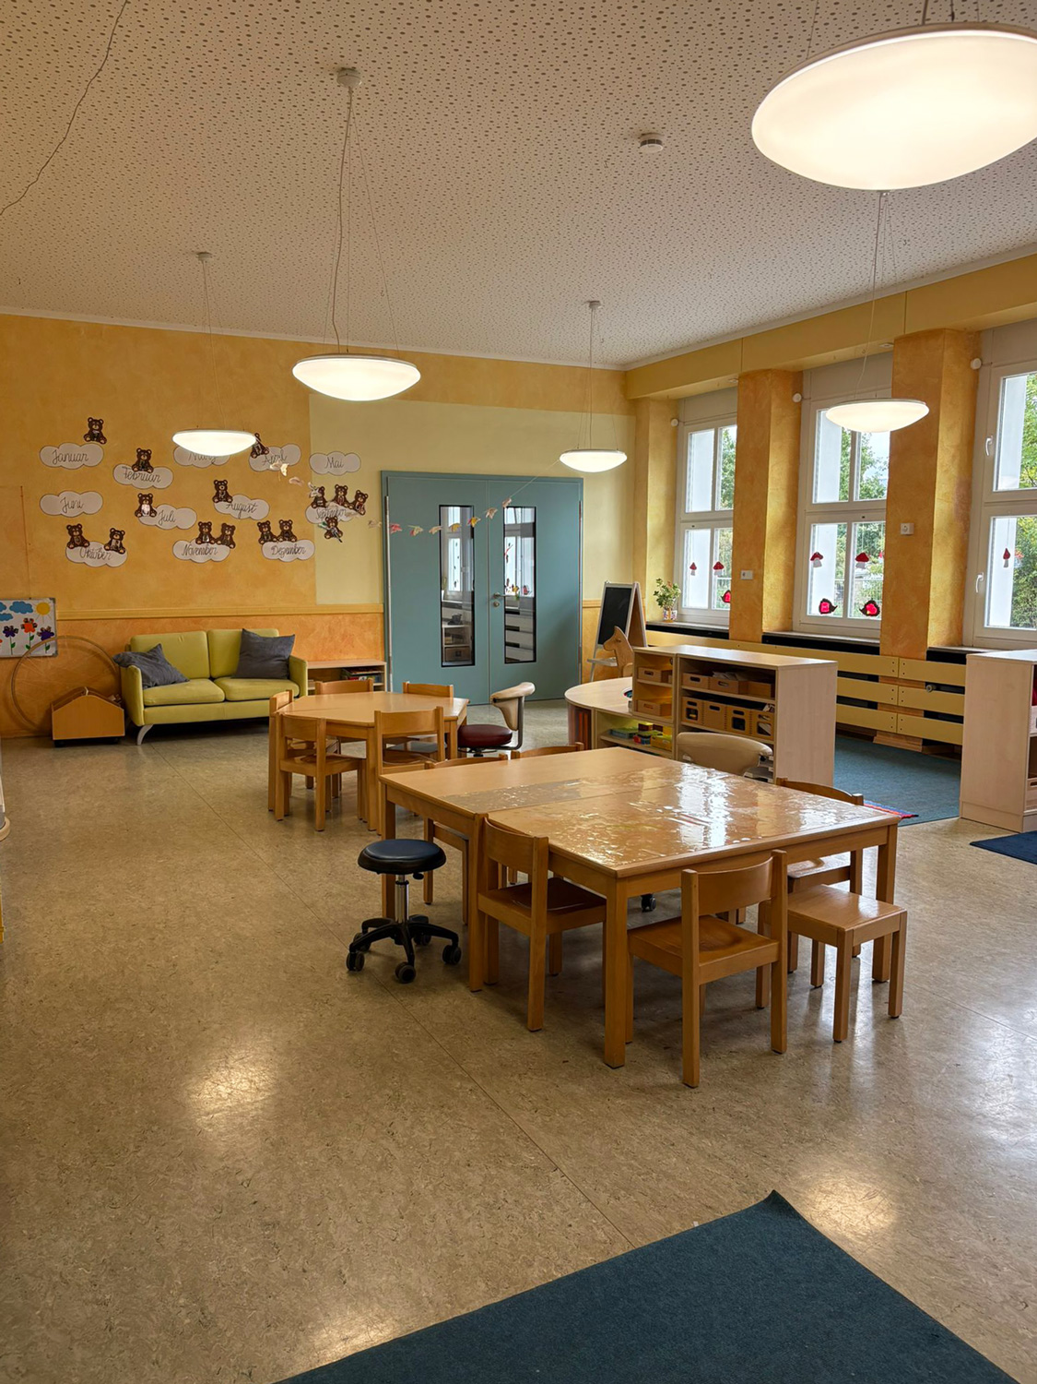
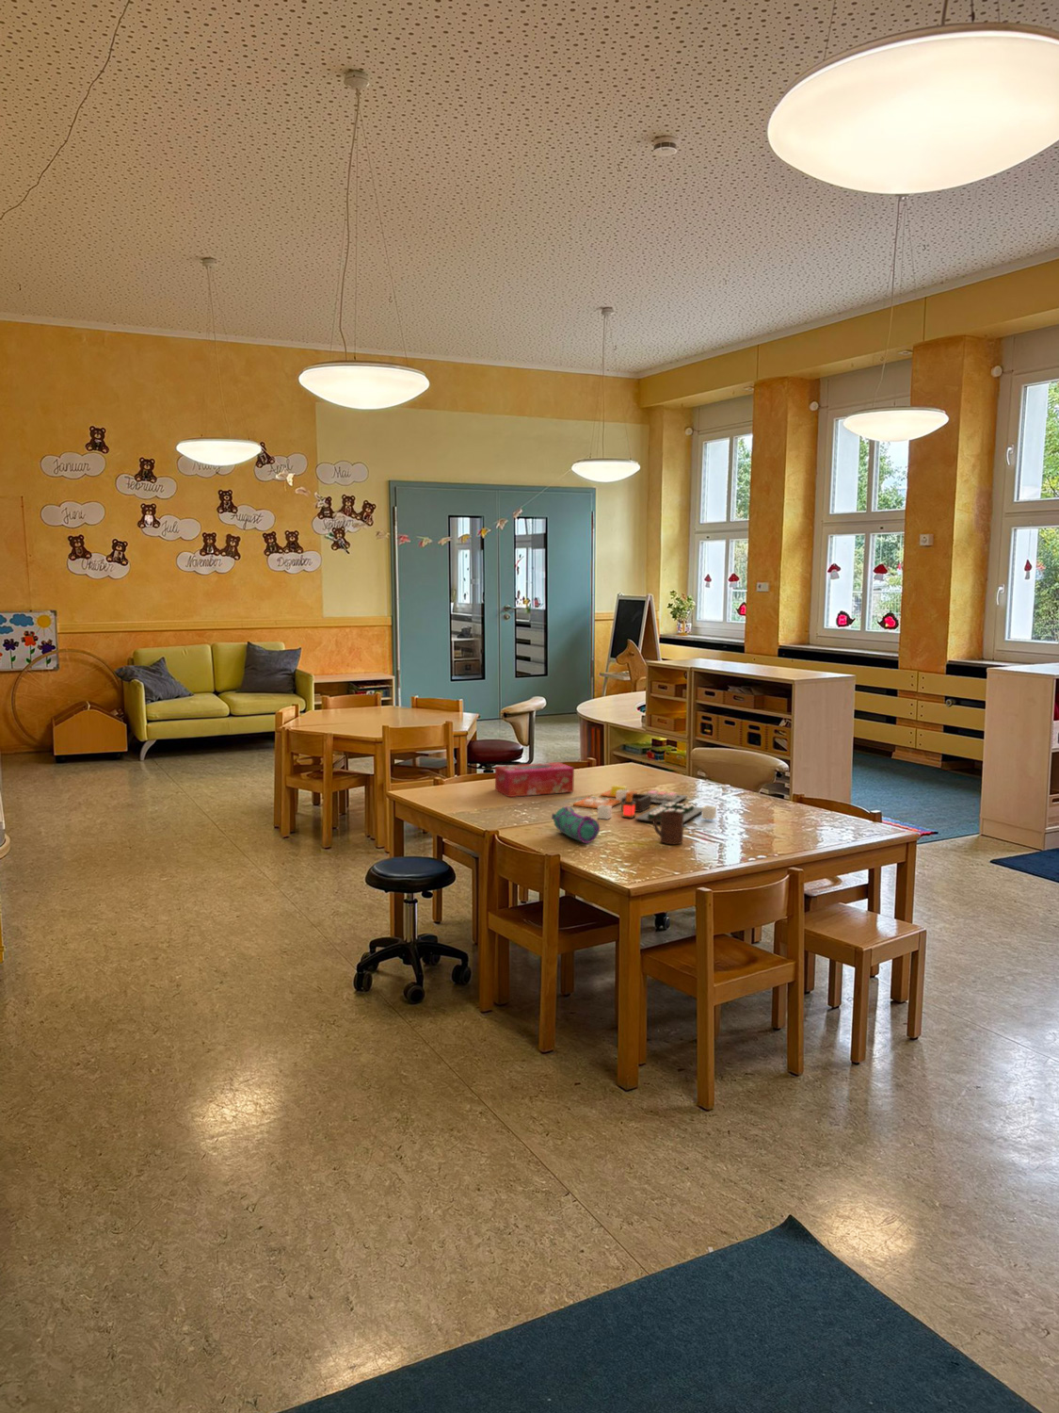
+ tissue box (534, 779)
+ toy food set (650, 796)
+ cup (667, 827)
+ pencil case (575, 823)
